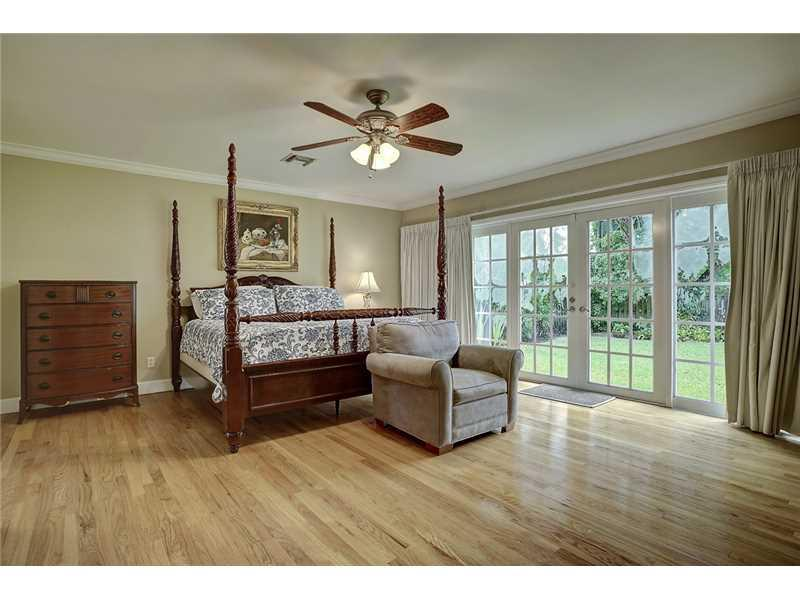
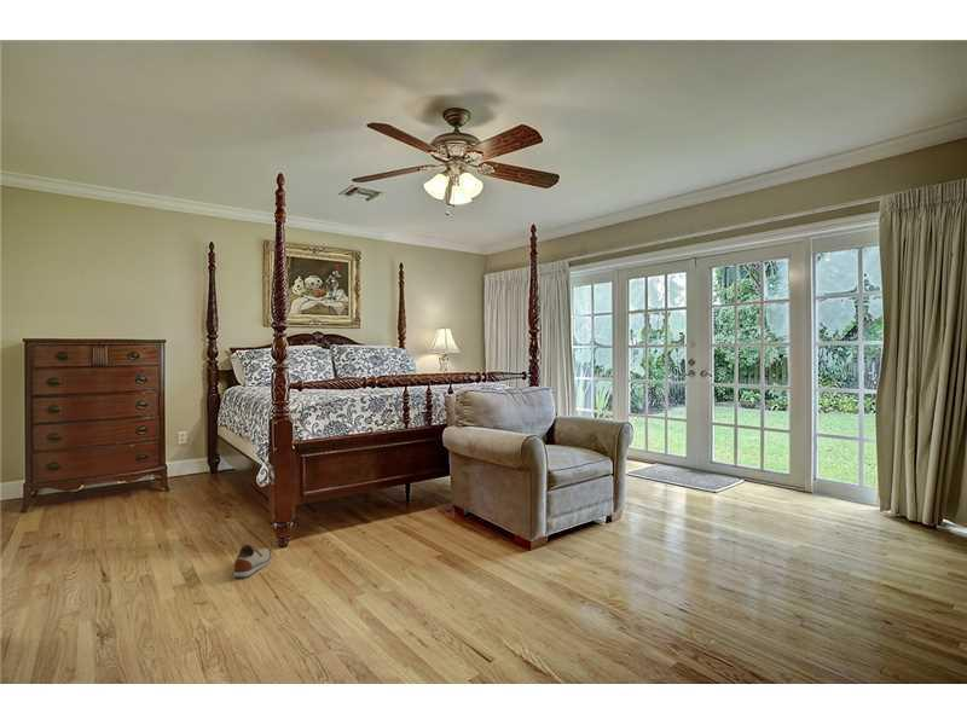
+ shoe (254, 553)
